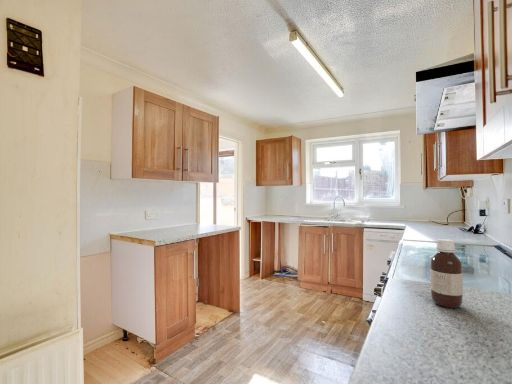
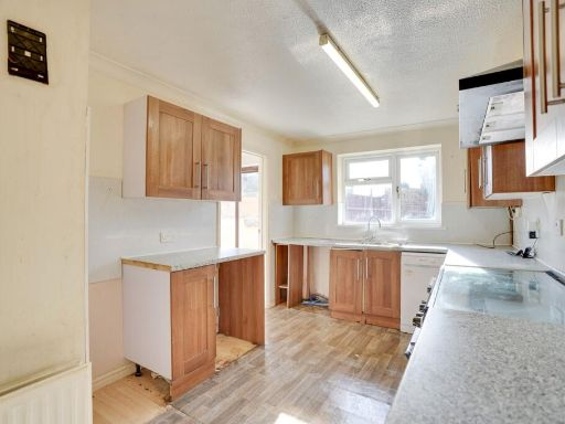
- bottle (446, 271)
